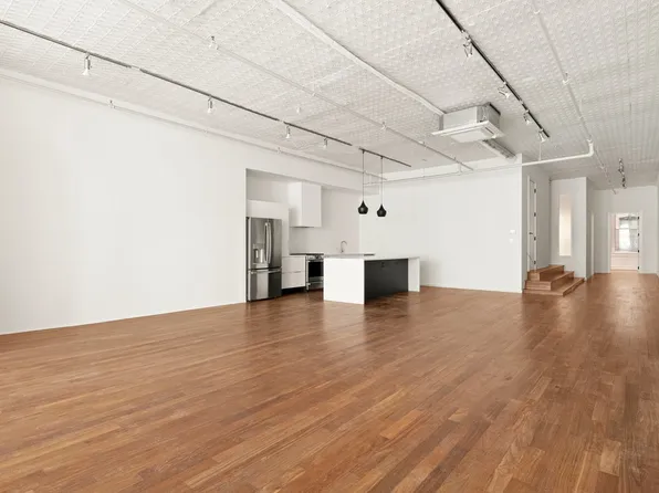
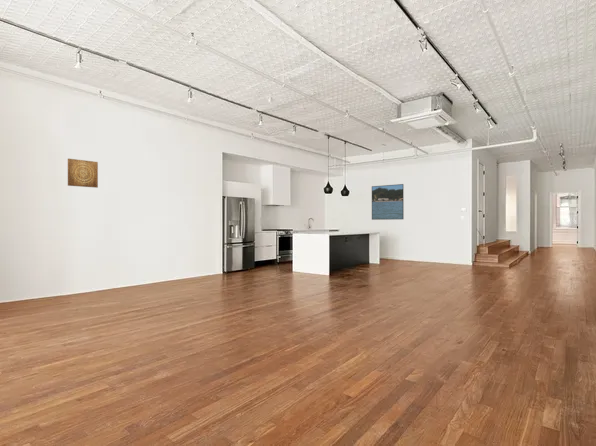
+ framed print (387, 202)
+ wall art (83, 173)
